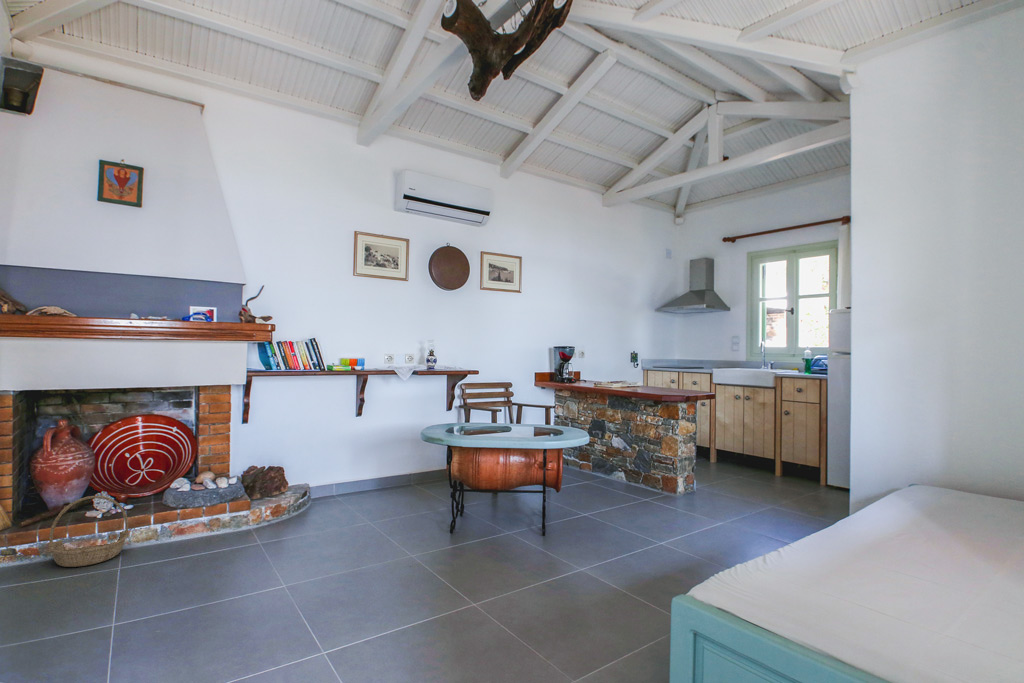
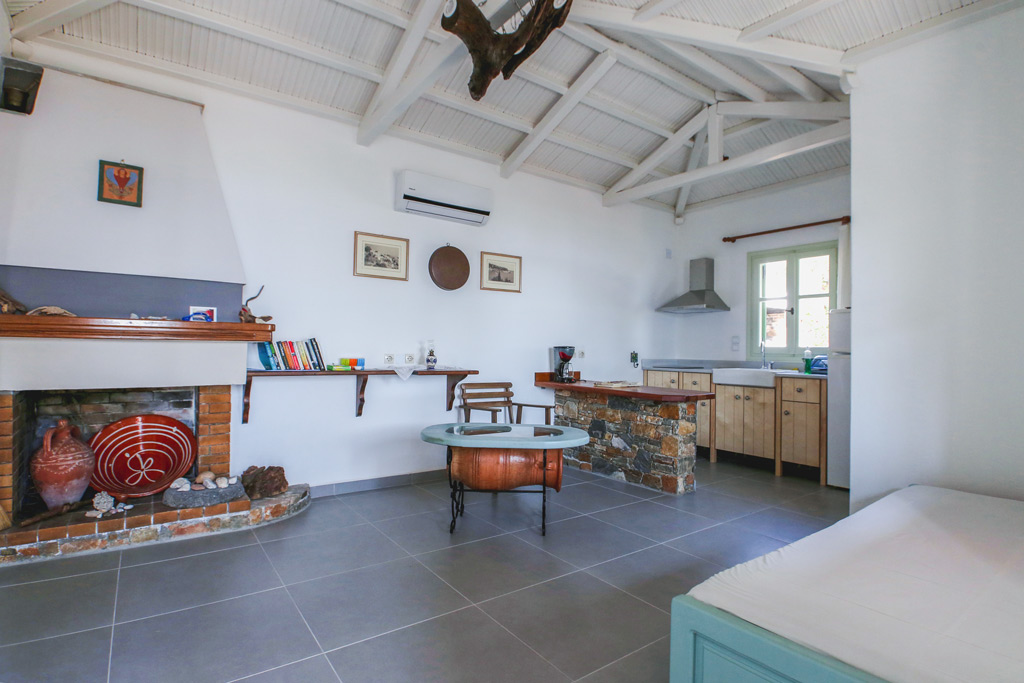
- basket (96, 545)
